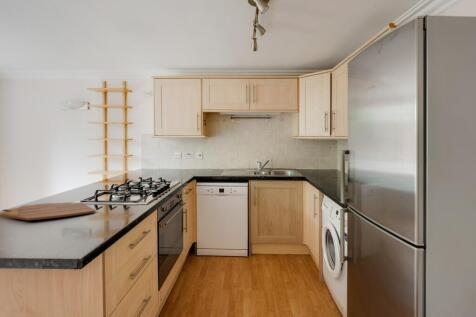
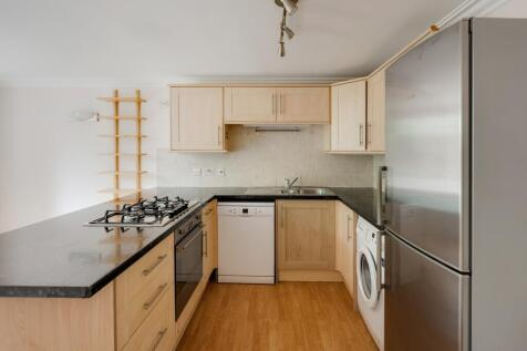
- cutting board (45, 208)
